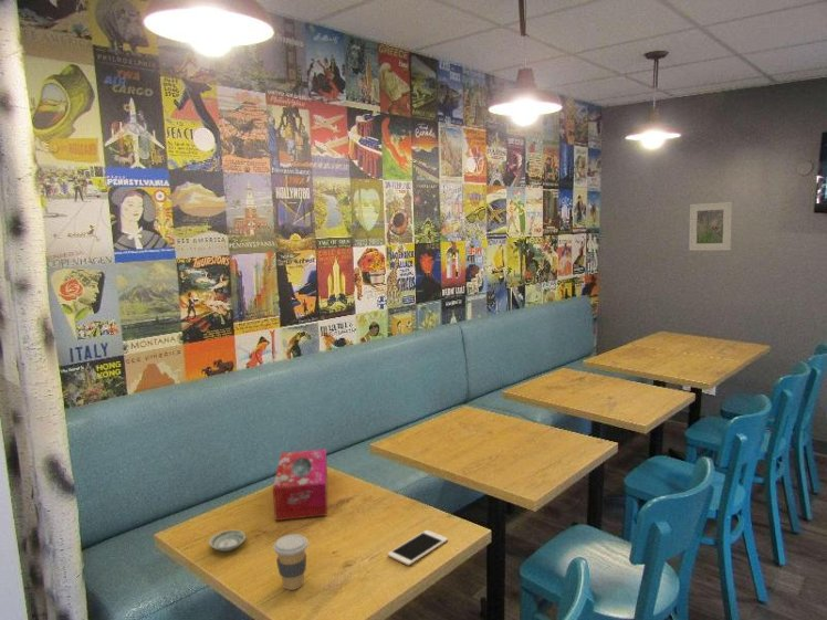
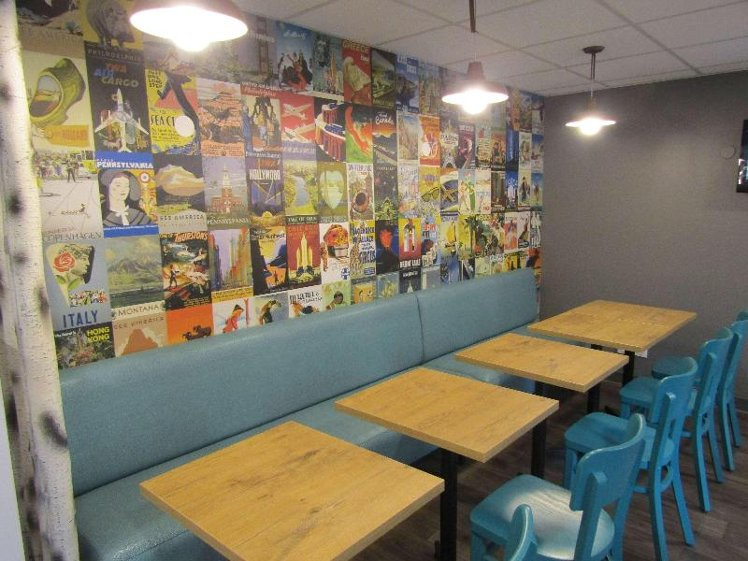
- tissue box (302, 482)
- cell phone (418, 546)
- saucer (228, 542)
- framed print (710, 227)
- coffee cup (292, 563)
